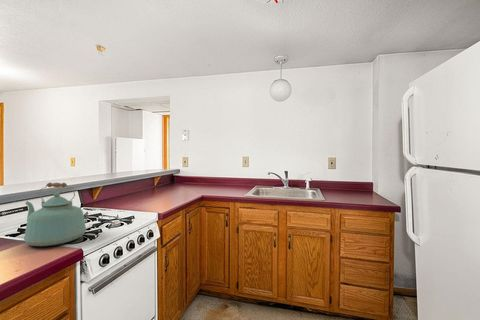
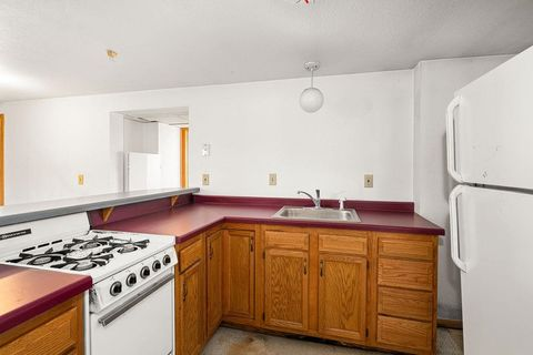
- kettle (52, 210)
